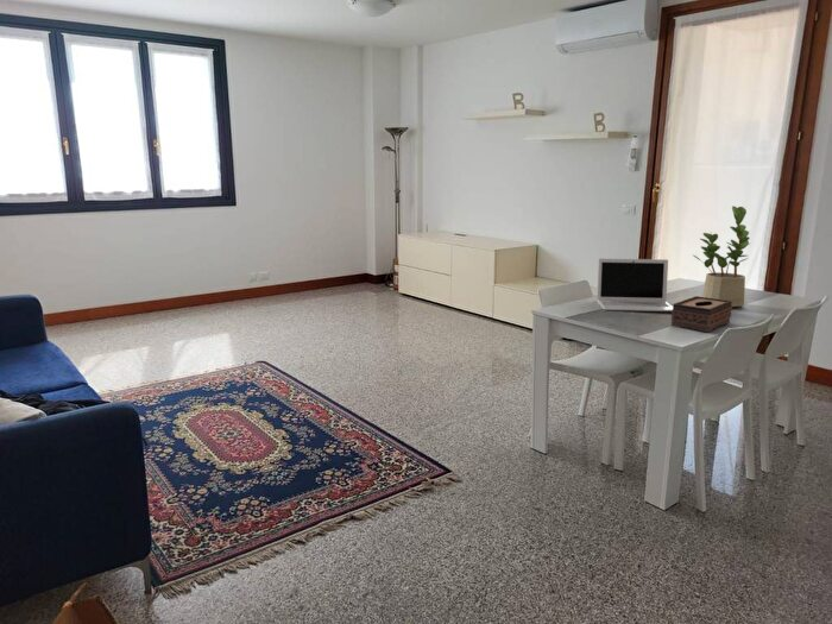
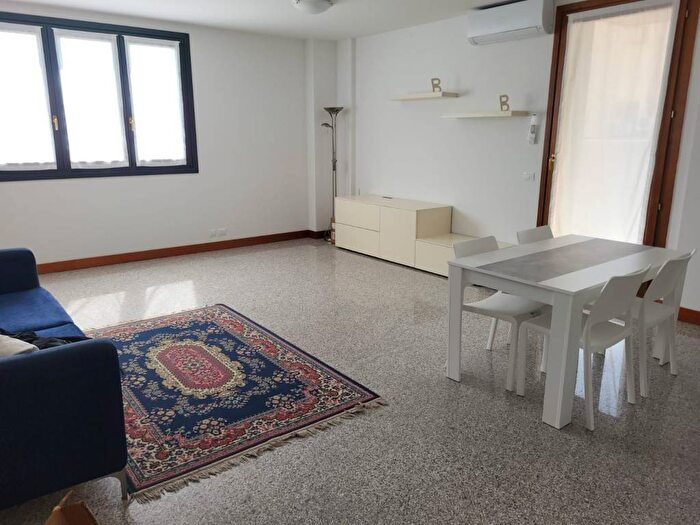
- potted plant (719, 256)
- laptop (636, 284)
- tissue box (701, 313)
